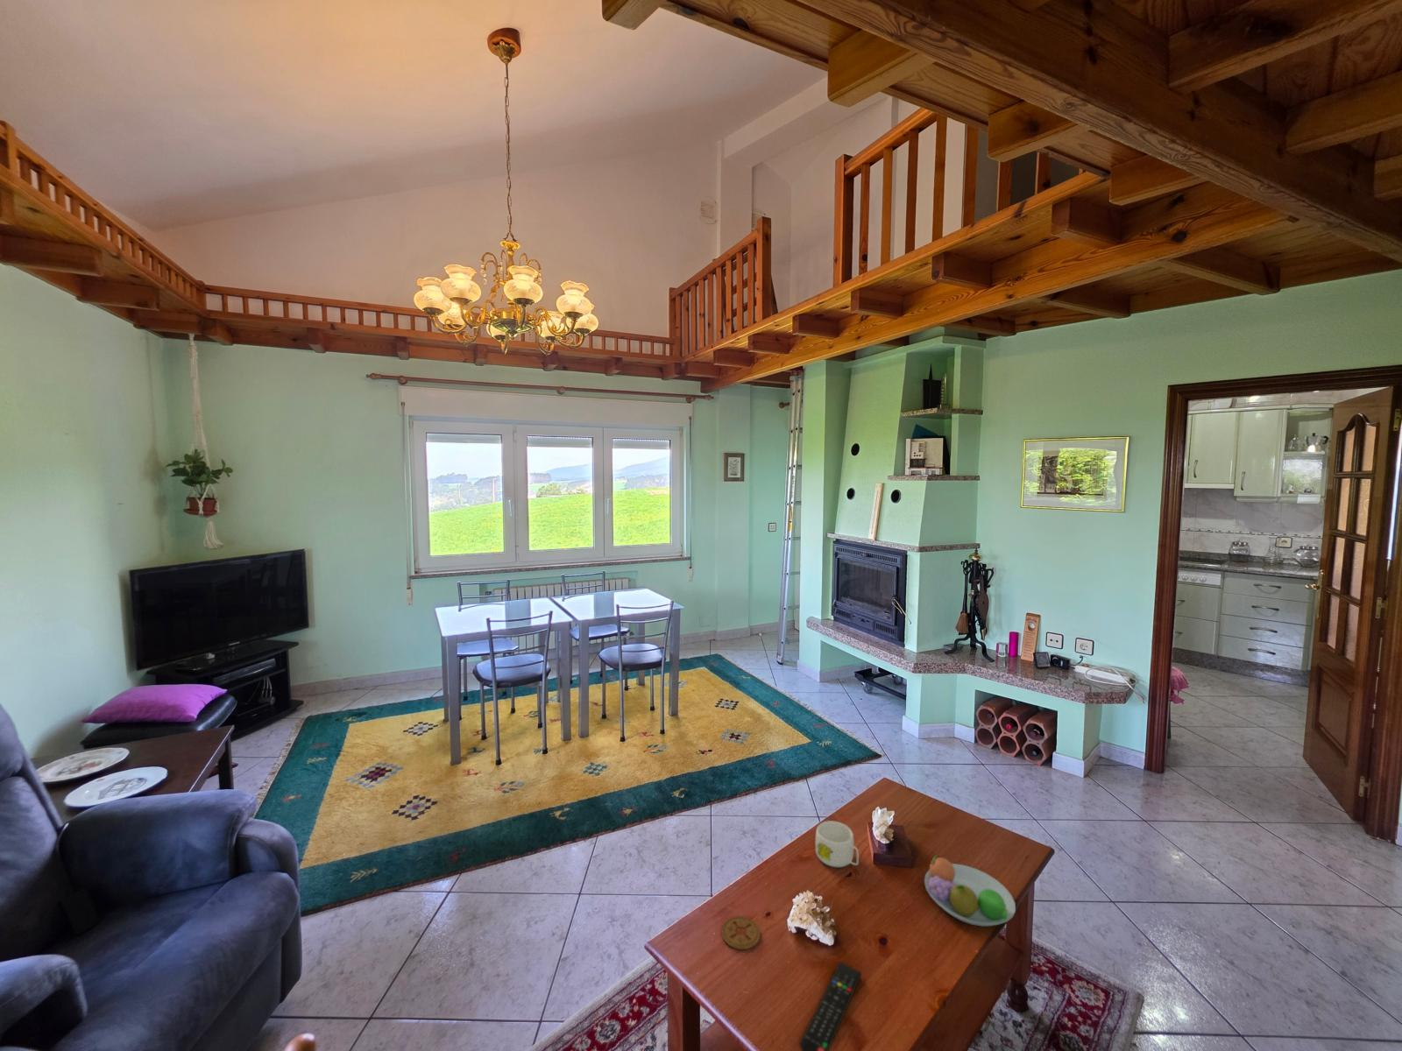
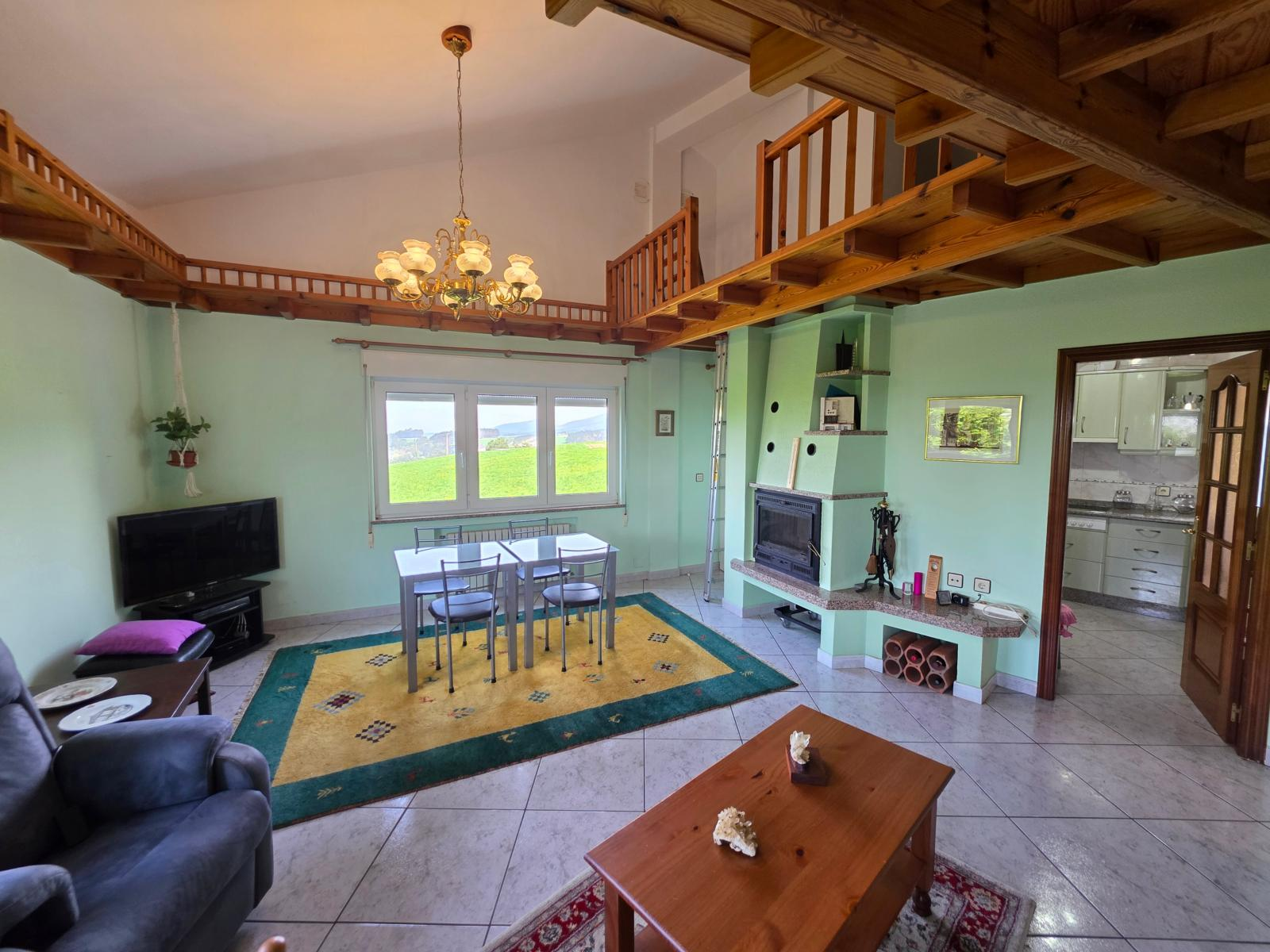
- coaster (741, 932)
- fruit bowl (970, 887)
- remote control (831, 1009)
- mug (835, 845)
